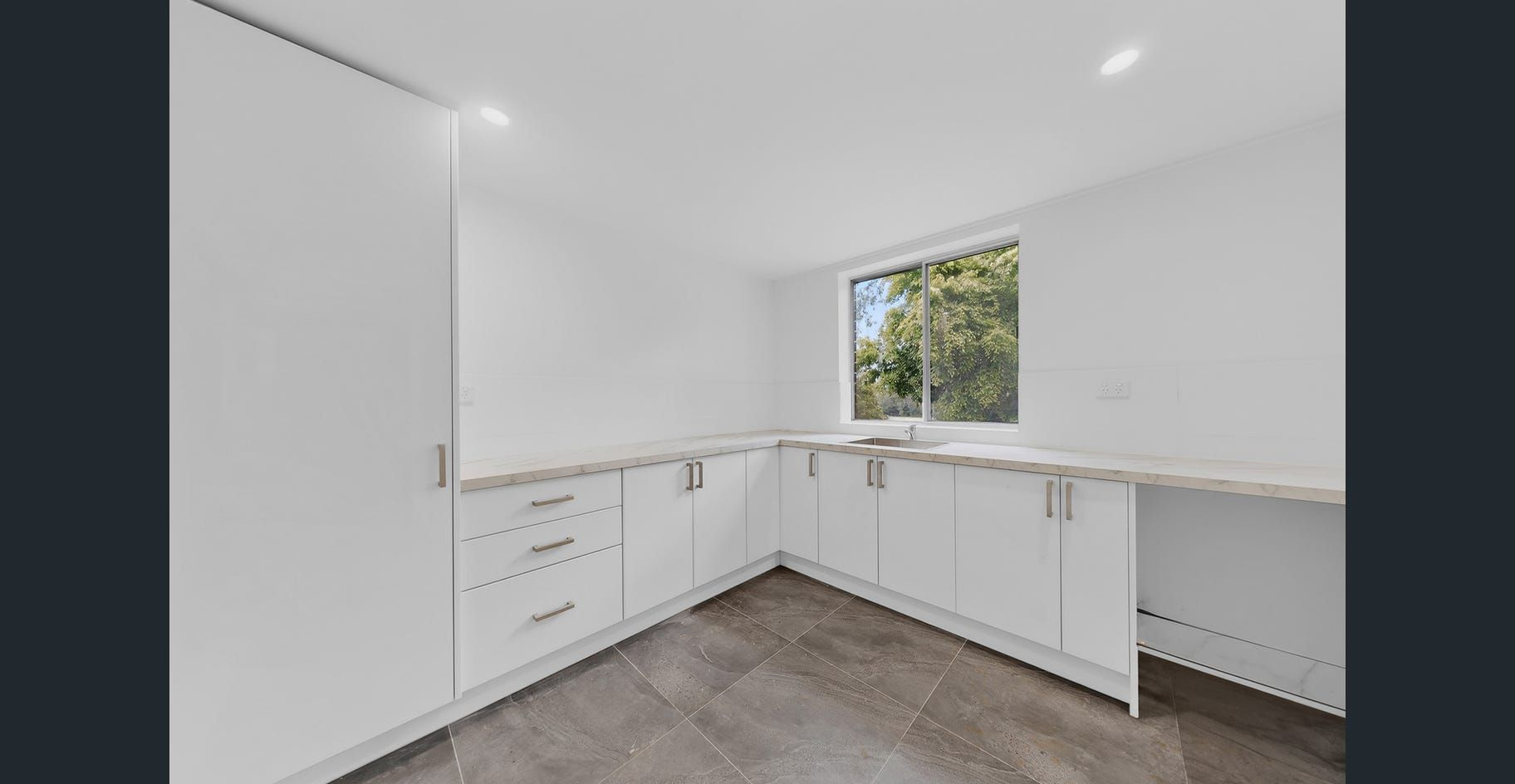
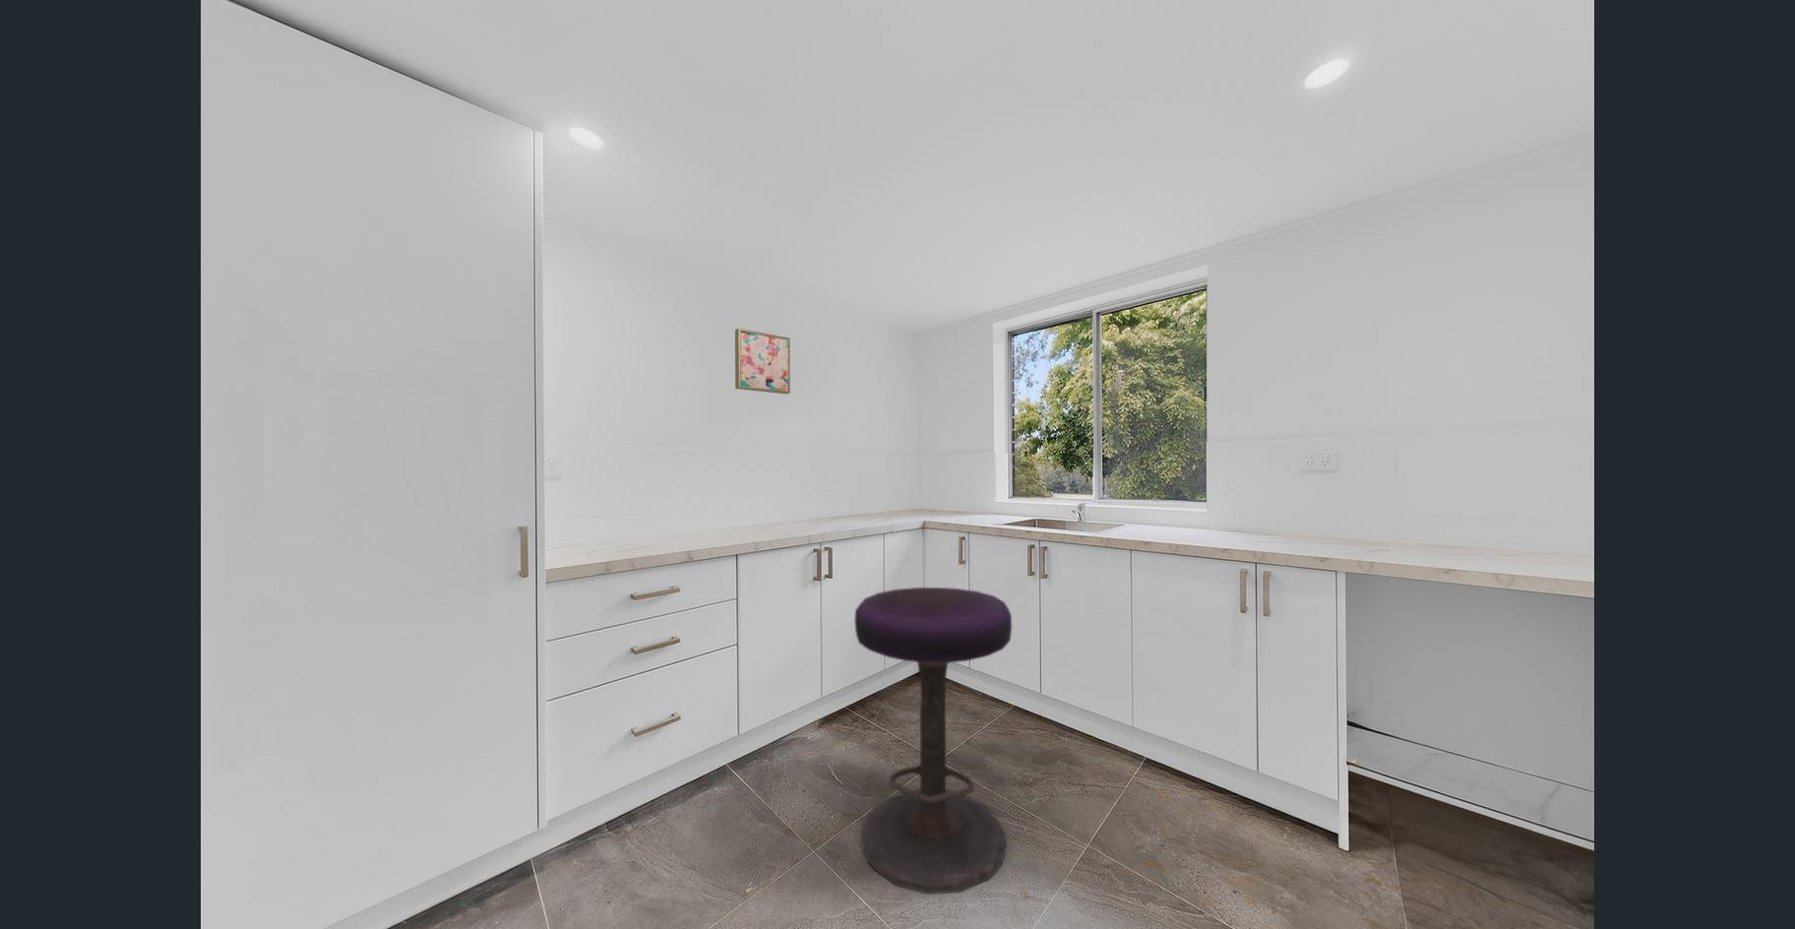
+ stool (932, 715)
+ wall art (763, 363)
